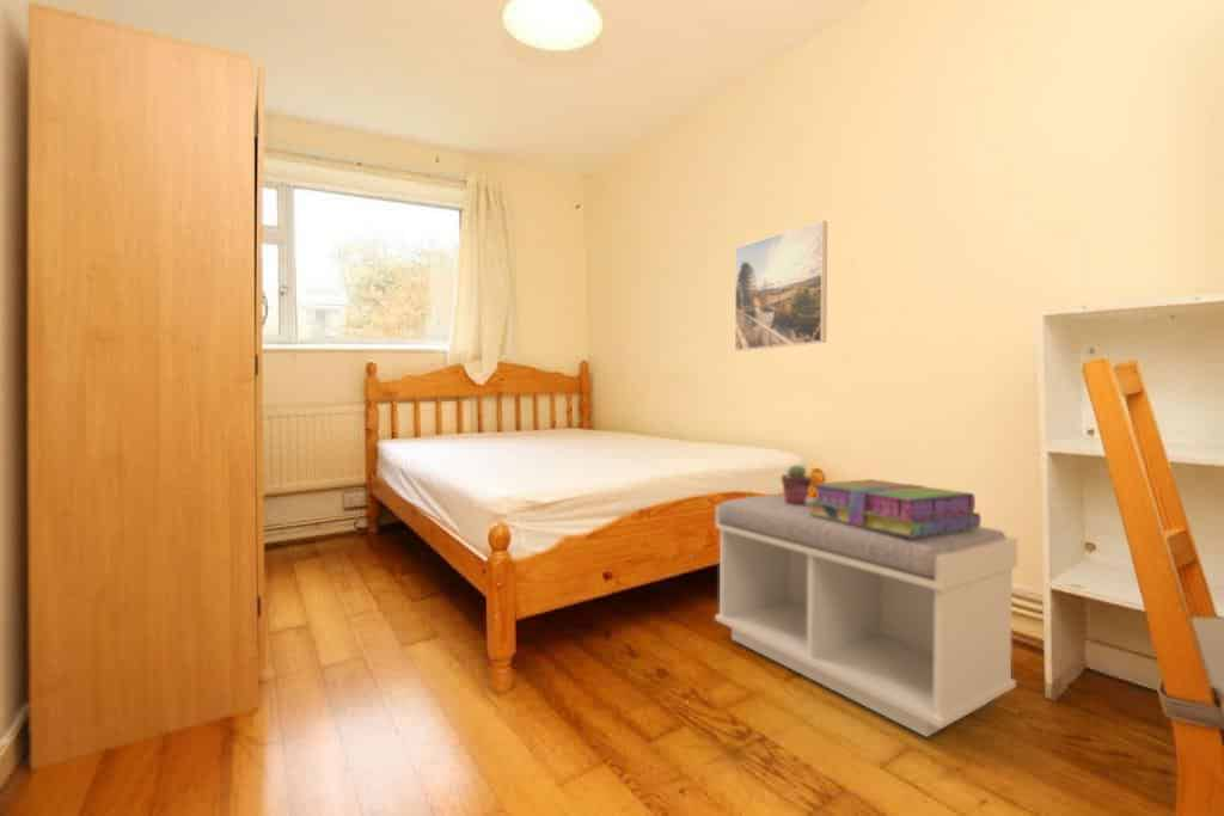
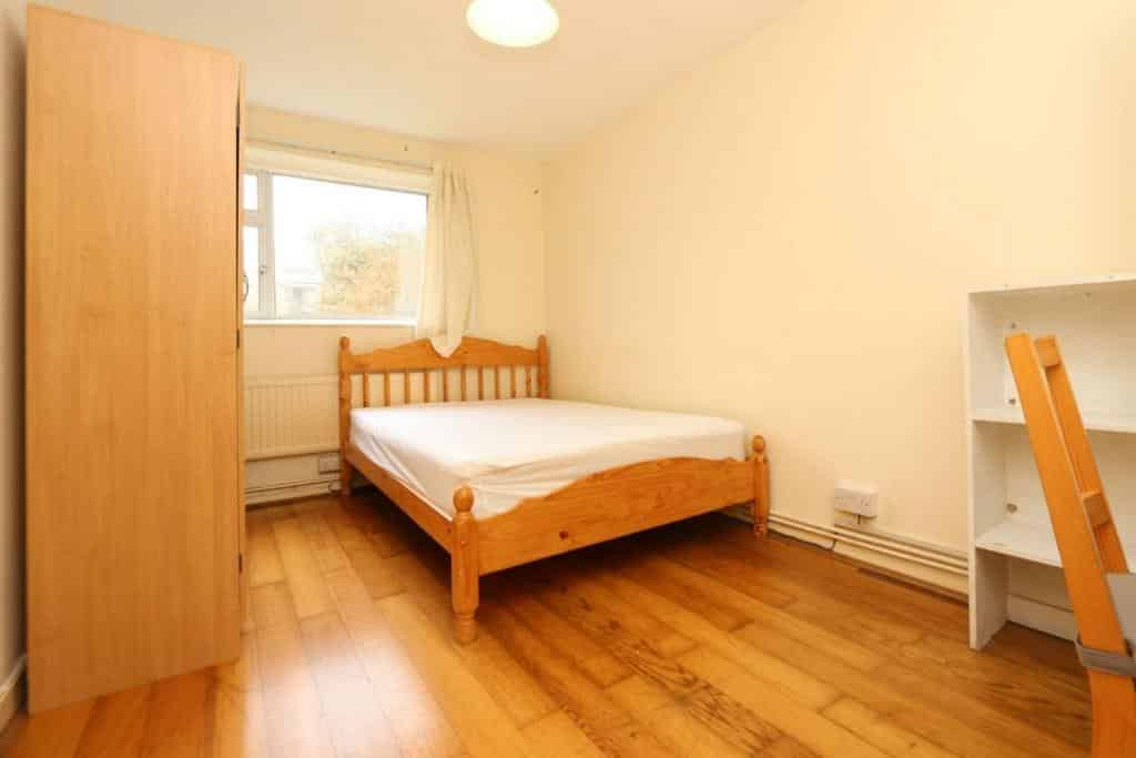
- stack of books (889, 503)
- bench (845, 588)
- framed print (777, 290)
- potted succulent (796, 484)
